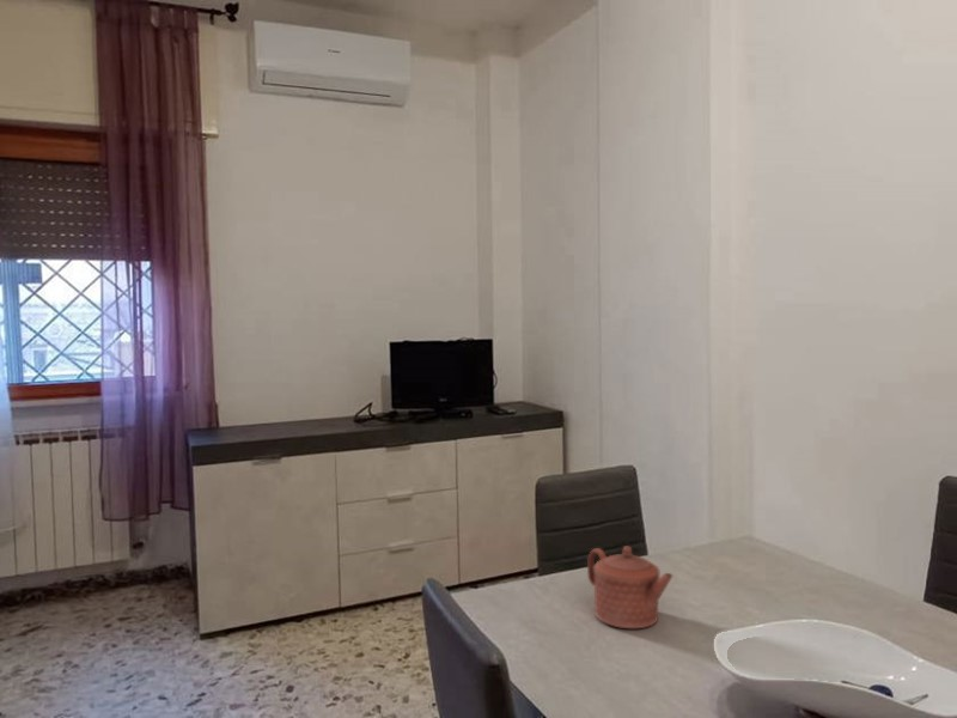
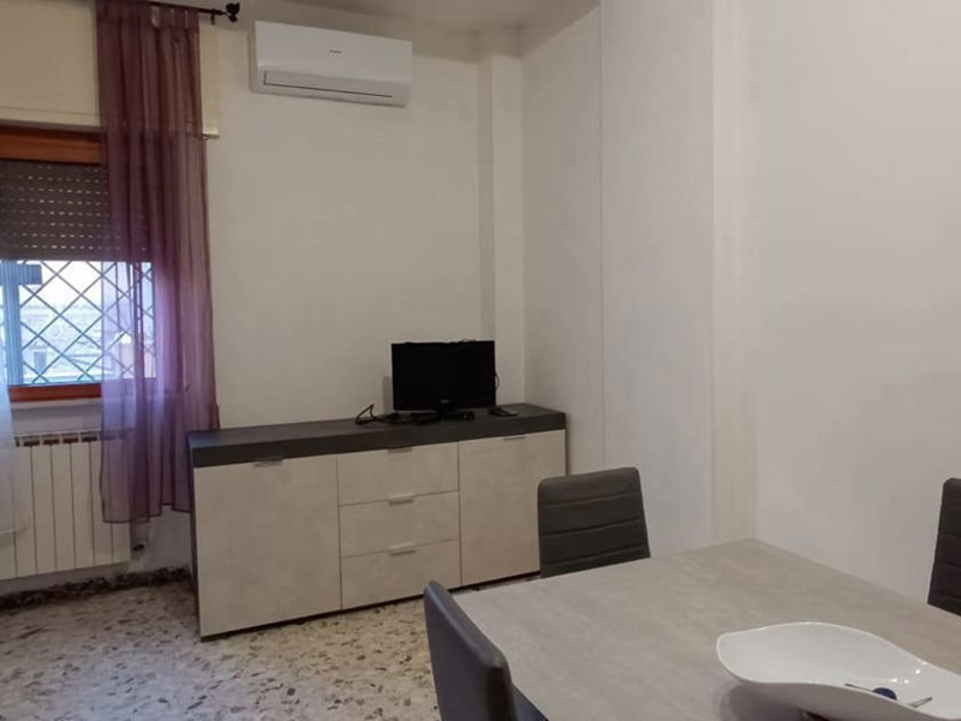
- teapot (627, 580)
